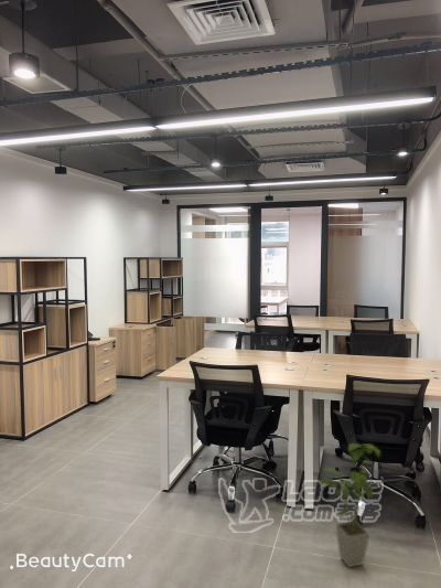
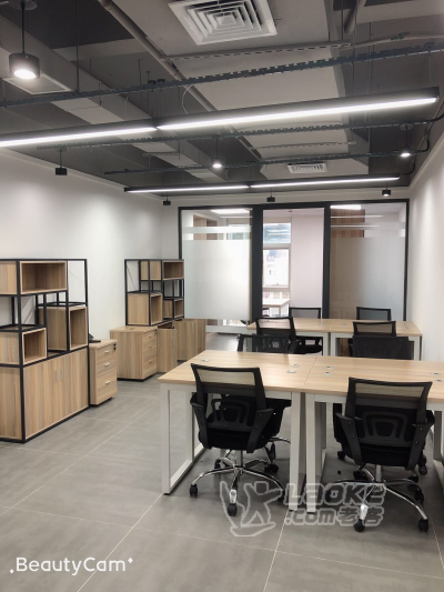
- house plant (355, 500)
